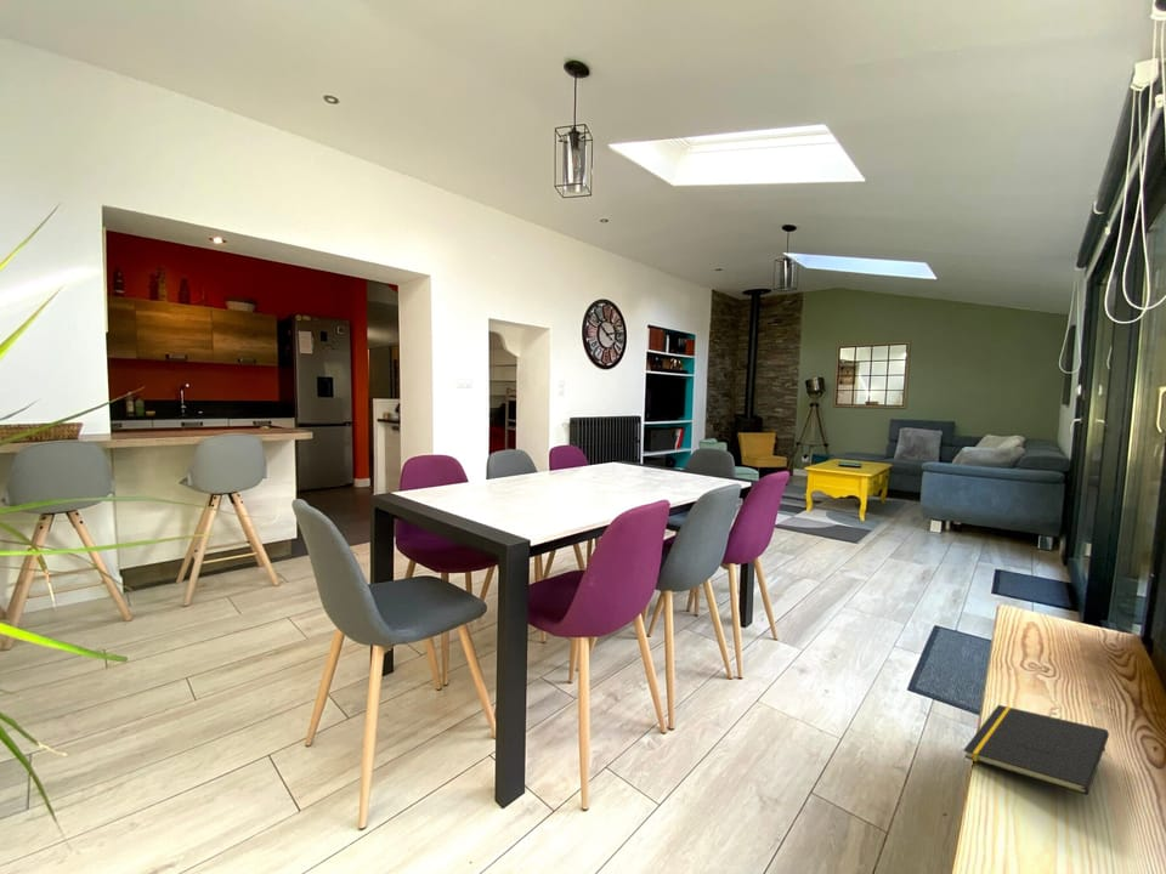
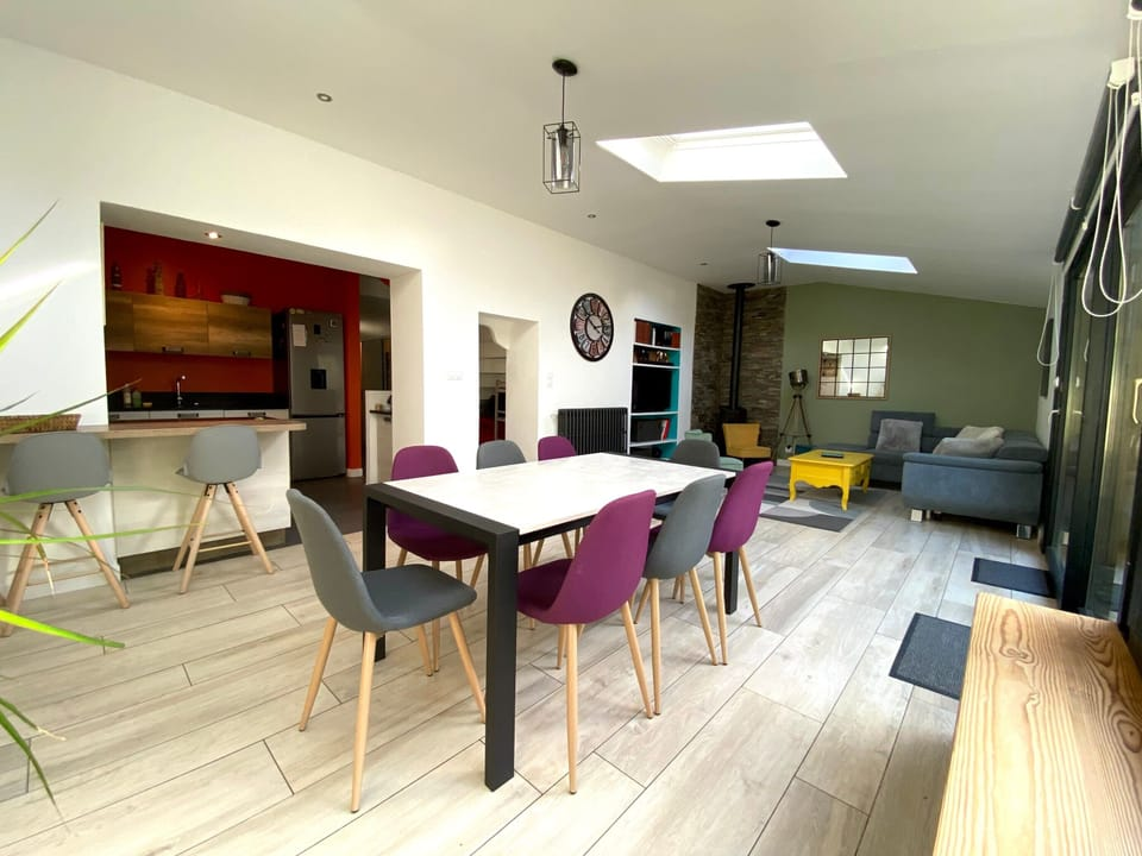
- notepad (1036, 743)
